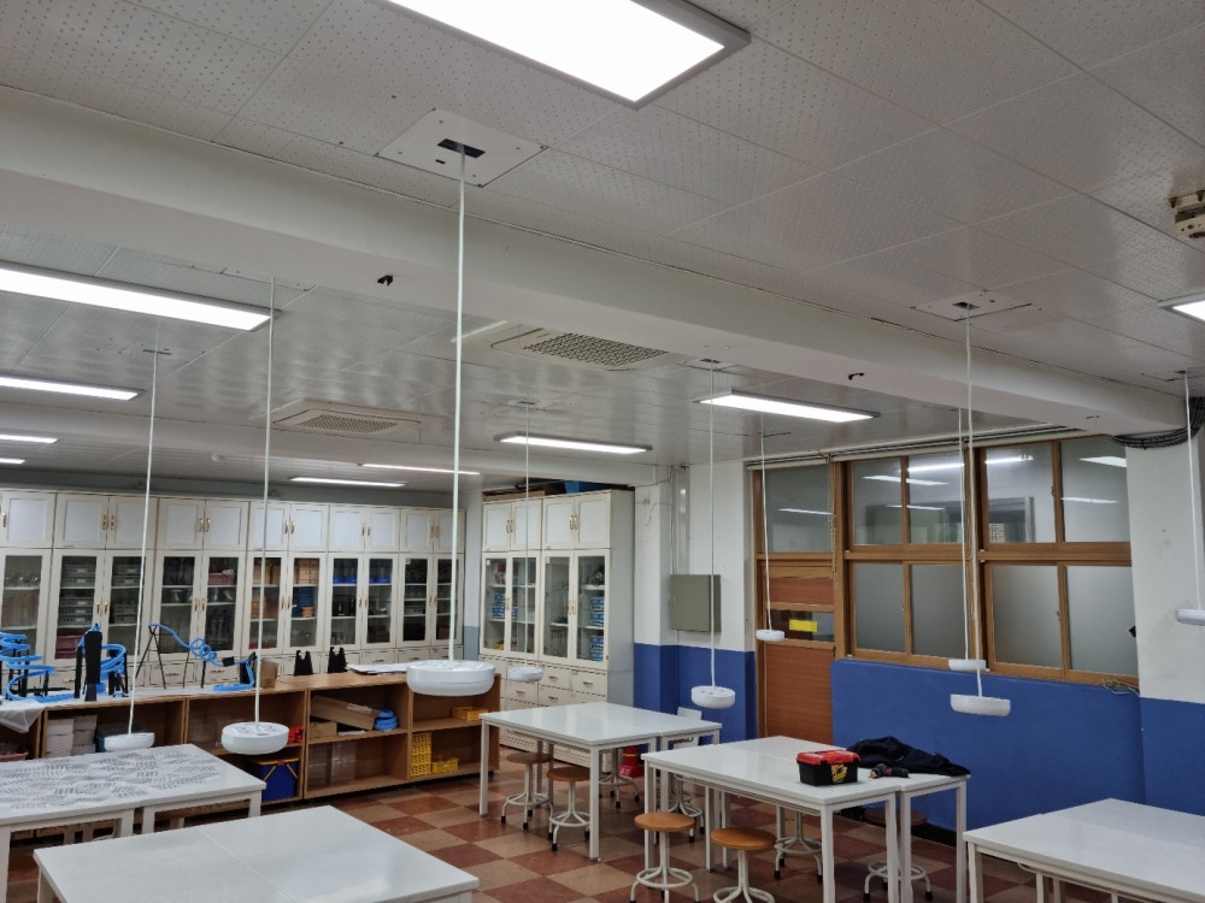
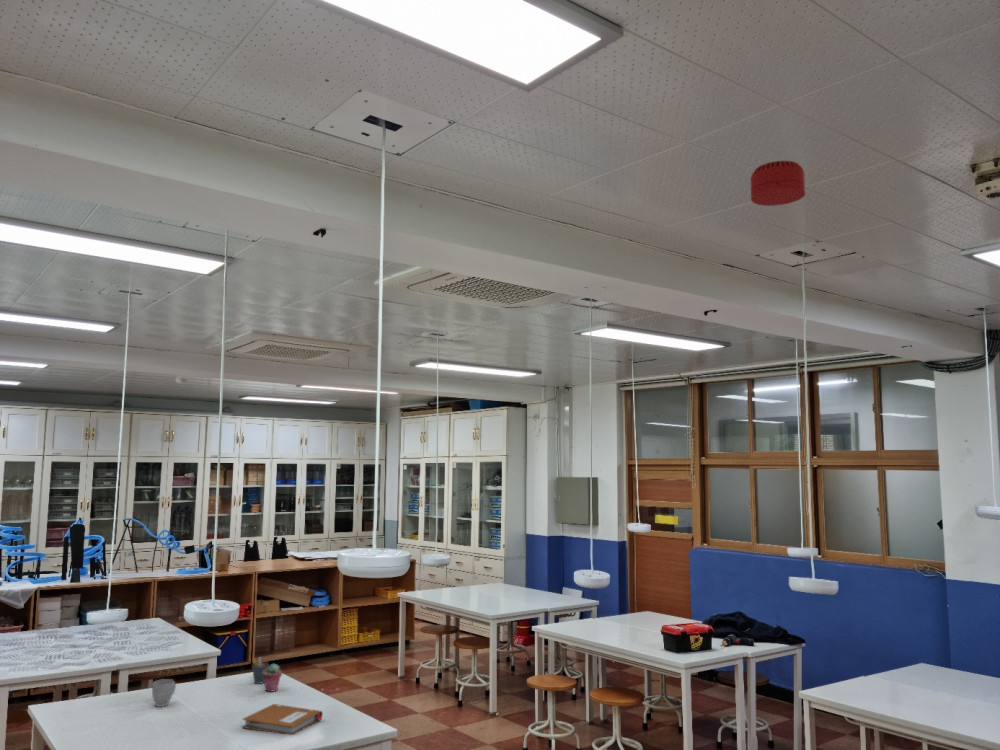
+ mug (165, 692)
+ smoke detector (777, 182)
+ notebook (284, 718)
+ potted succulent (272, 676)
+ pen holder (260, 668)
